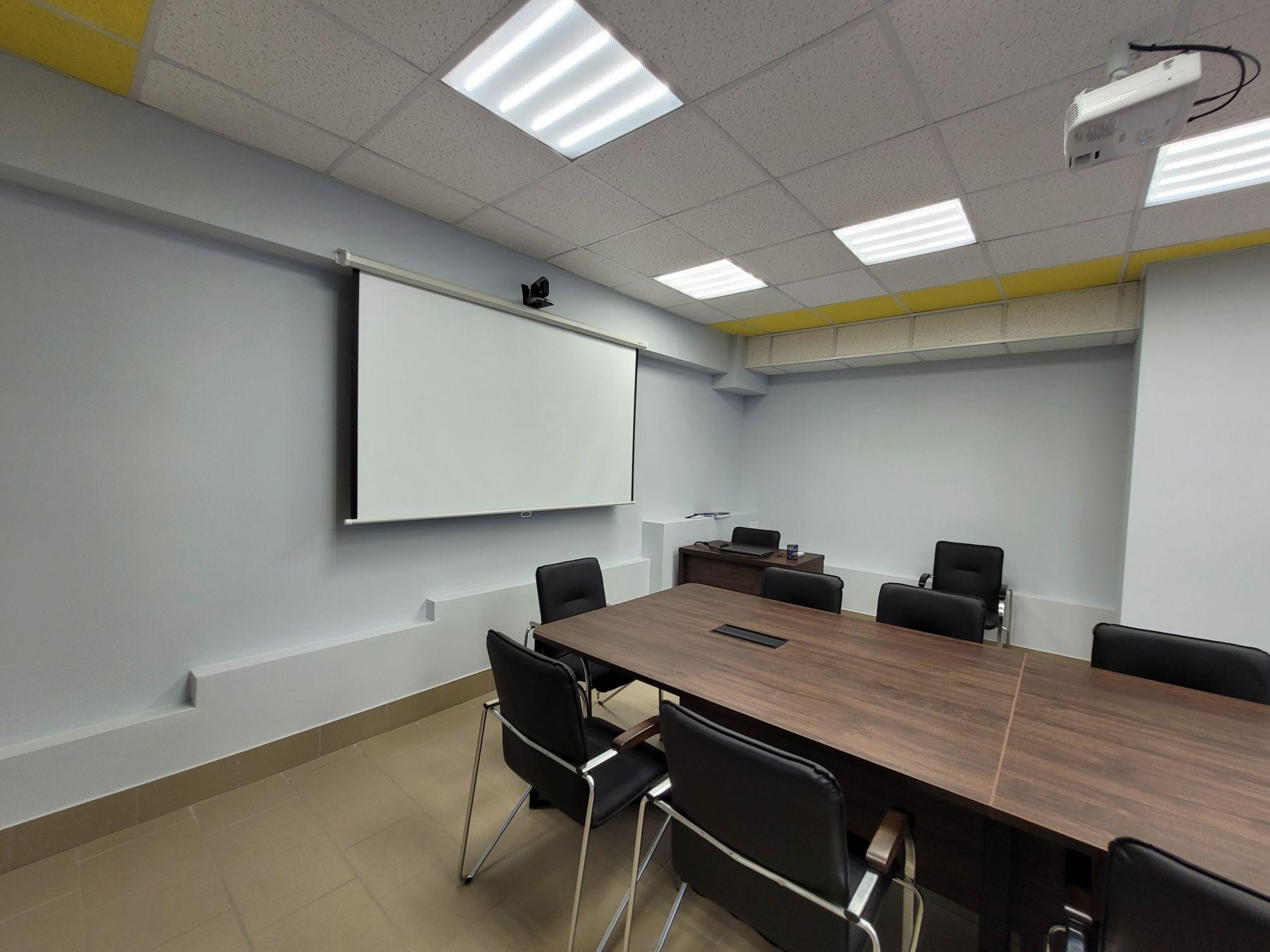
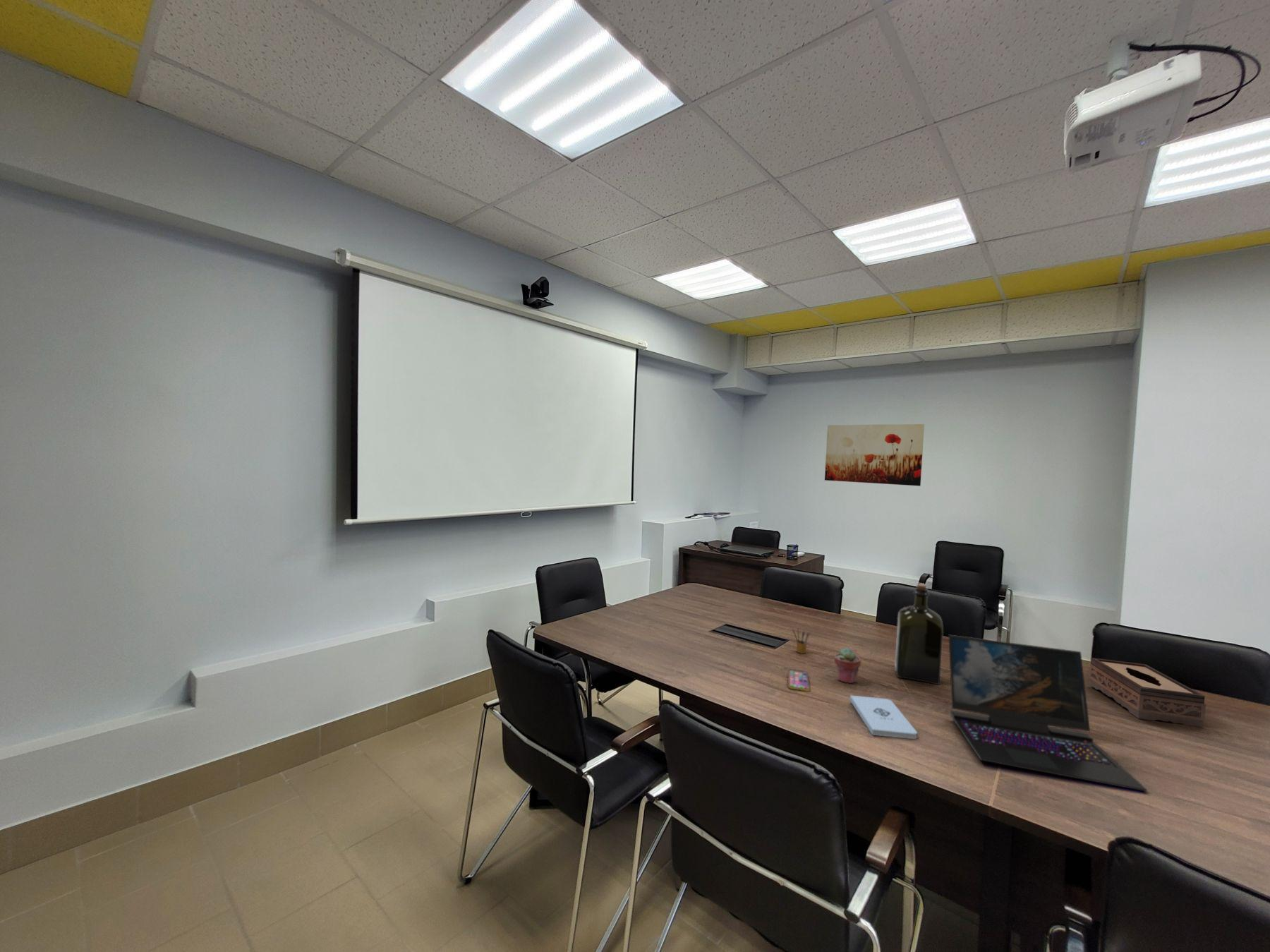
+ notepad (881, 716)
+ pencil box (802, 640)
+ laptop (1033, 704)
+ wall art (871, 454)
+ liquor (919, 630)
+ potted succulent (847, 663)
+ smartphone (798, 680)
+ tissue box (1142, 689)
